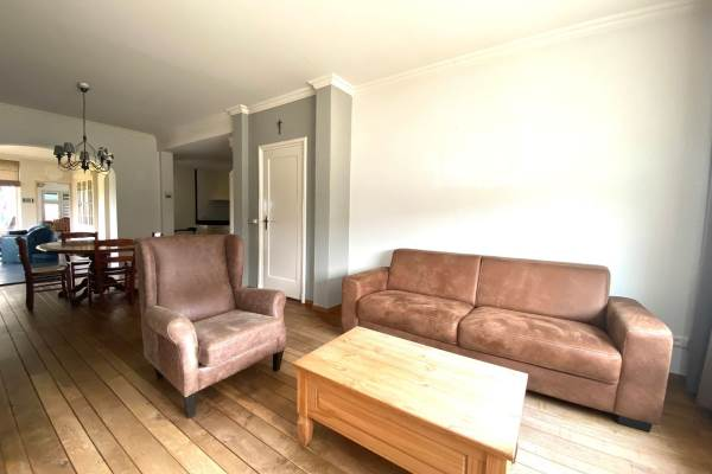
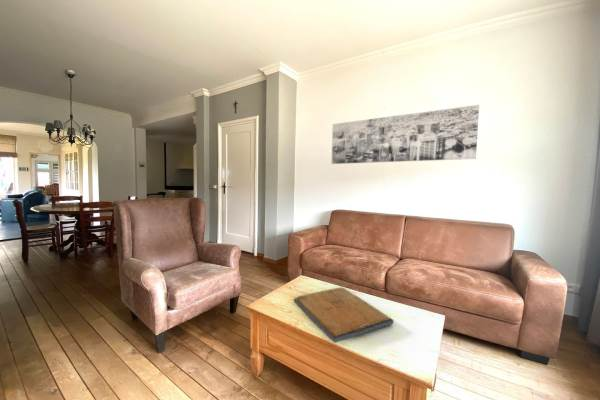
+ religious icon (339, 308)
+ wall art (394, 139)
